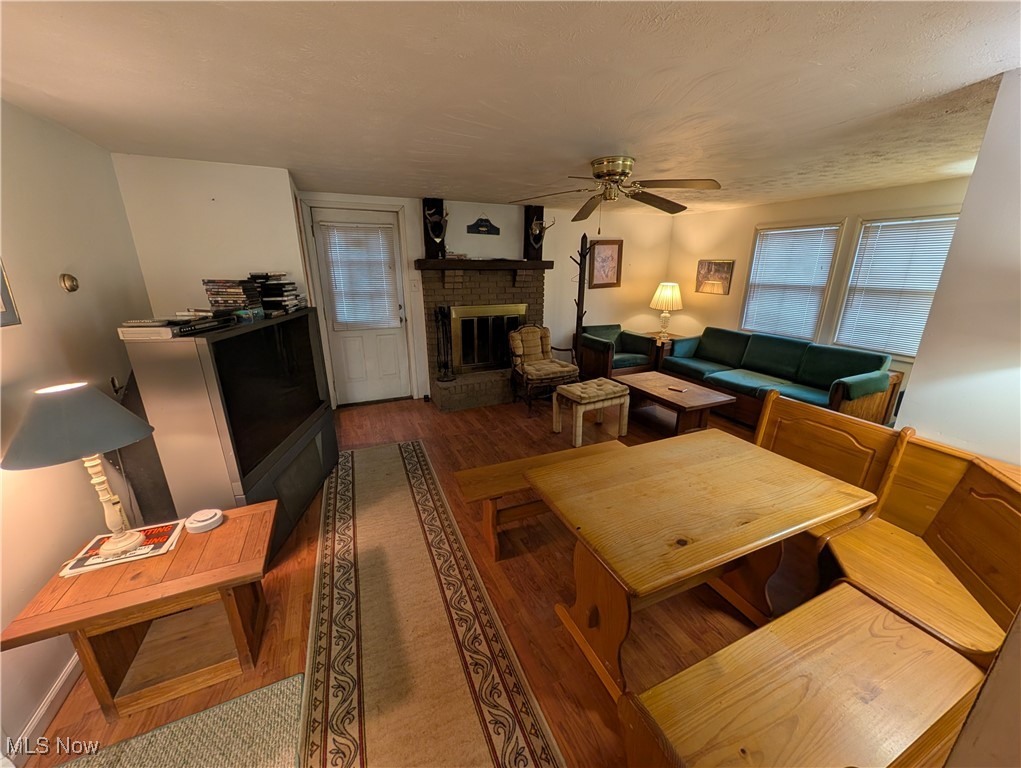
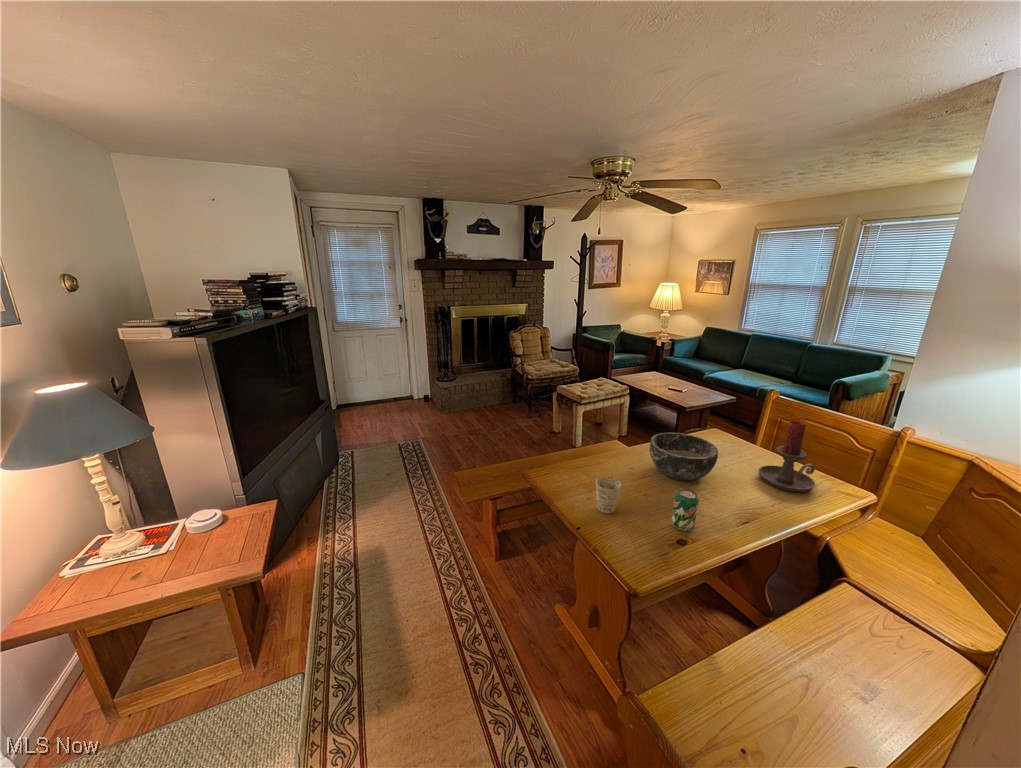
+ mug (610, 493)
+ bowl (681, 458)
+ beverage can (684, 509)
+ candle holder (796, 451)
